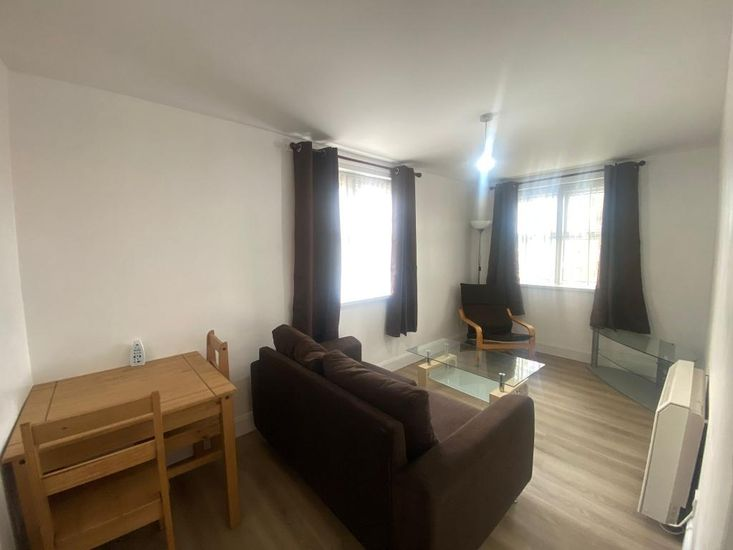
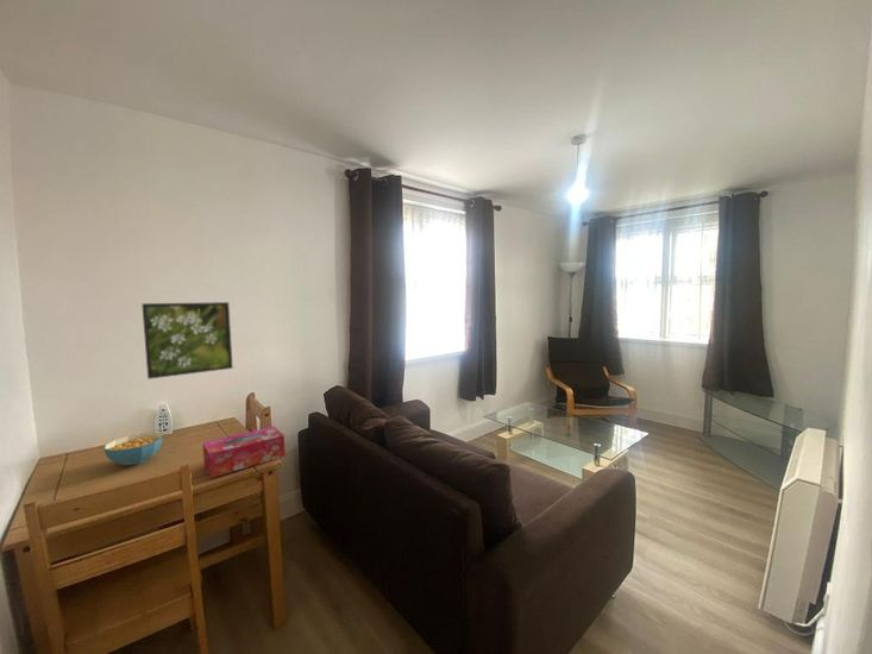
+ cereal bowl (134, 451)
+ tissue box (244, 449)
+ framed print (190, 338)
